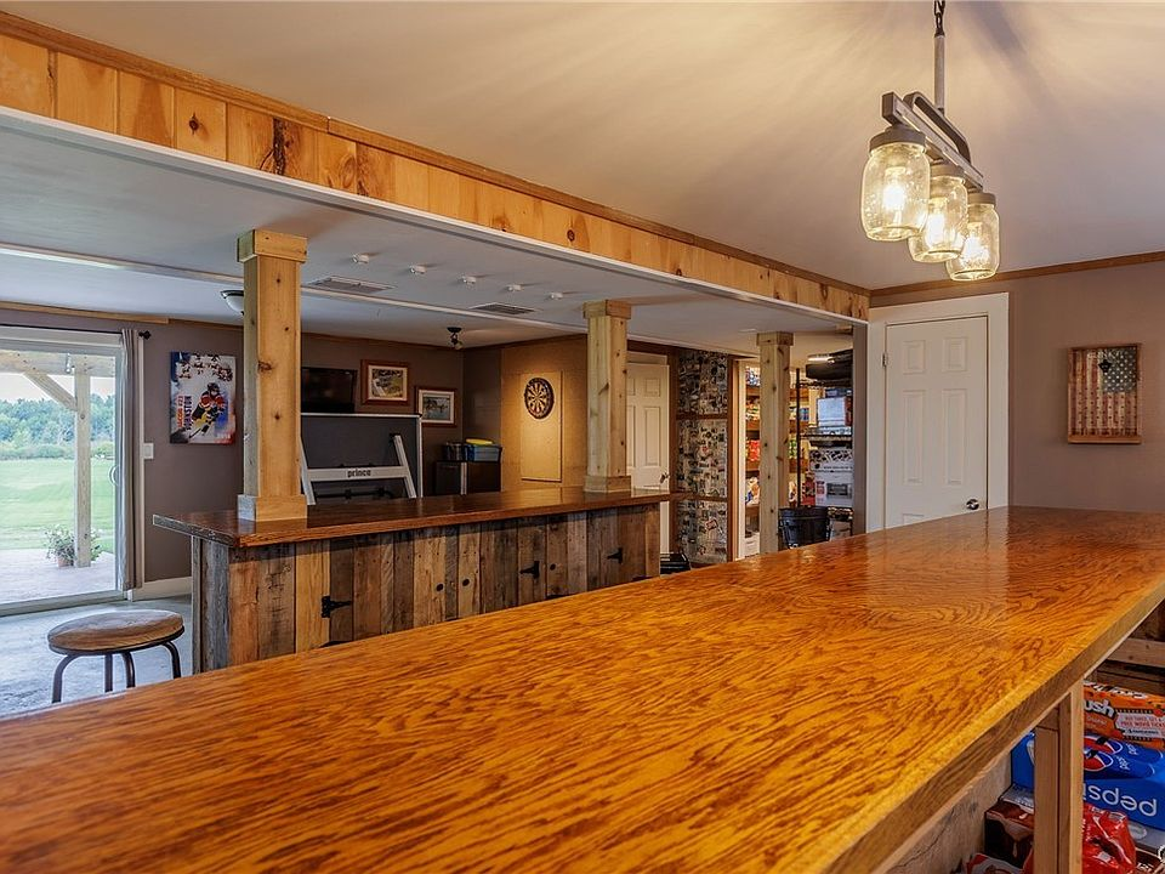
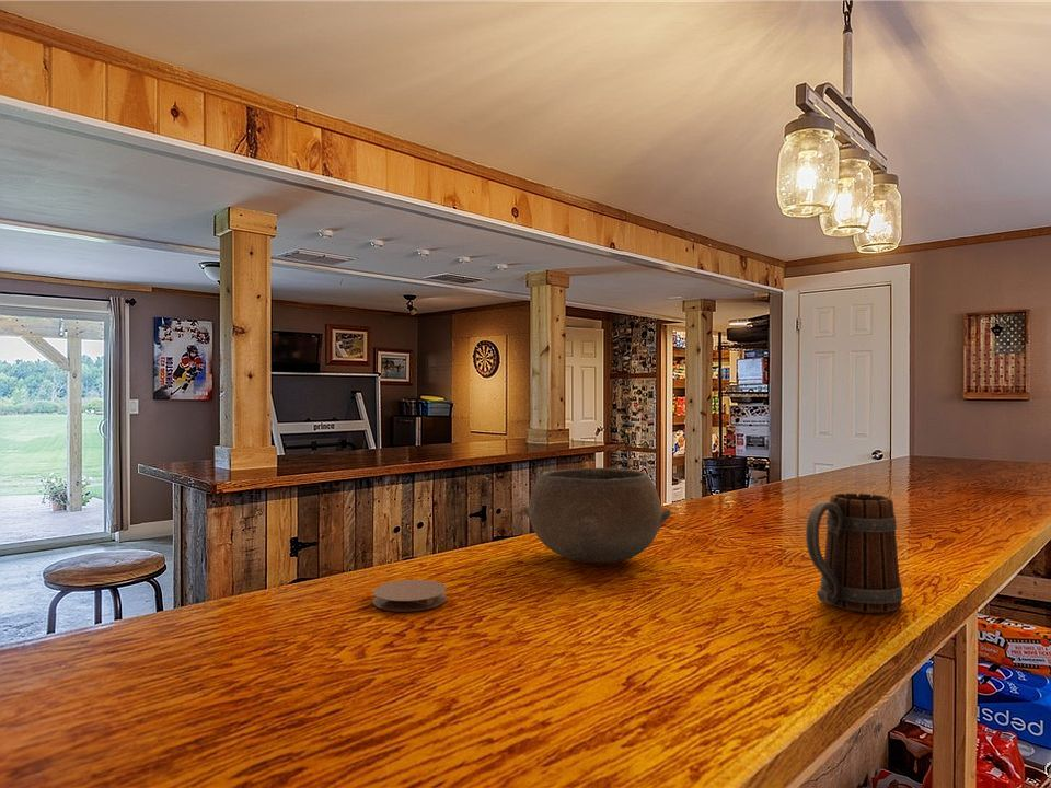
+ bowl (593, 515)
+ coaster (409, 594)
+ beer mug (848, 551)
